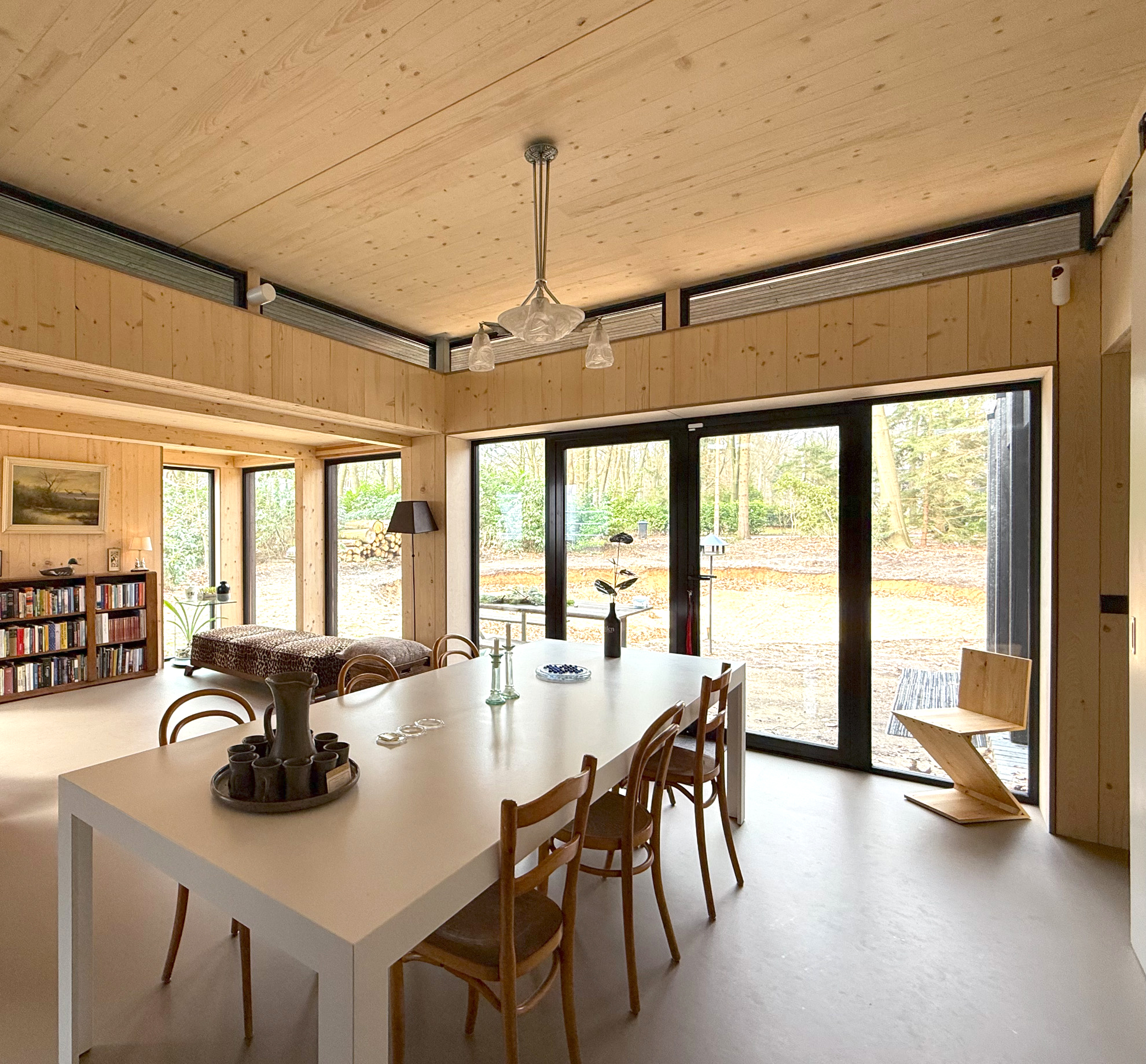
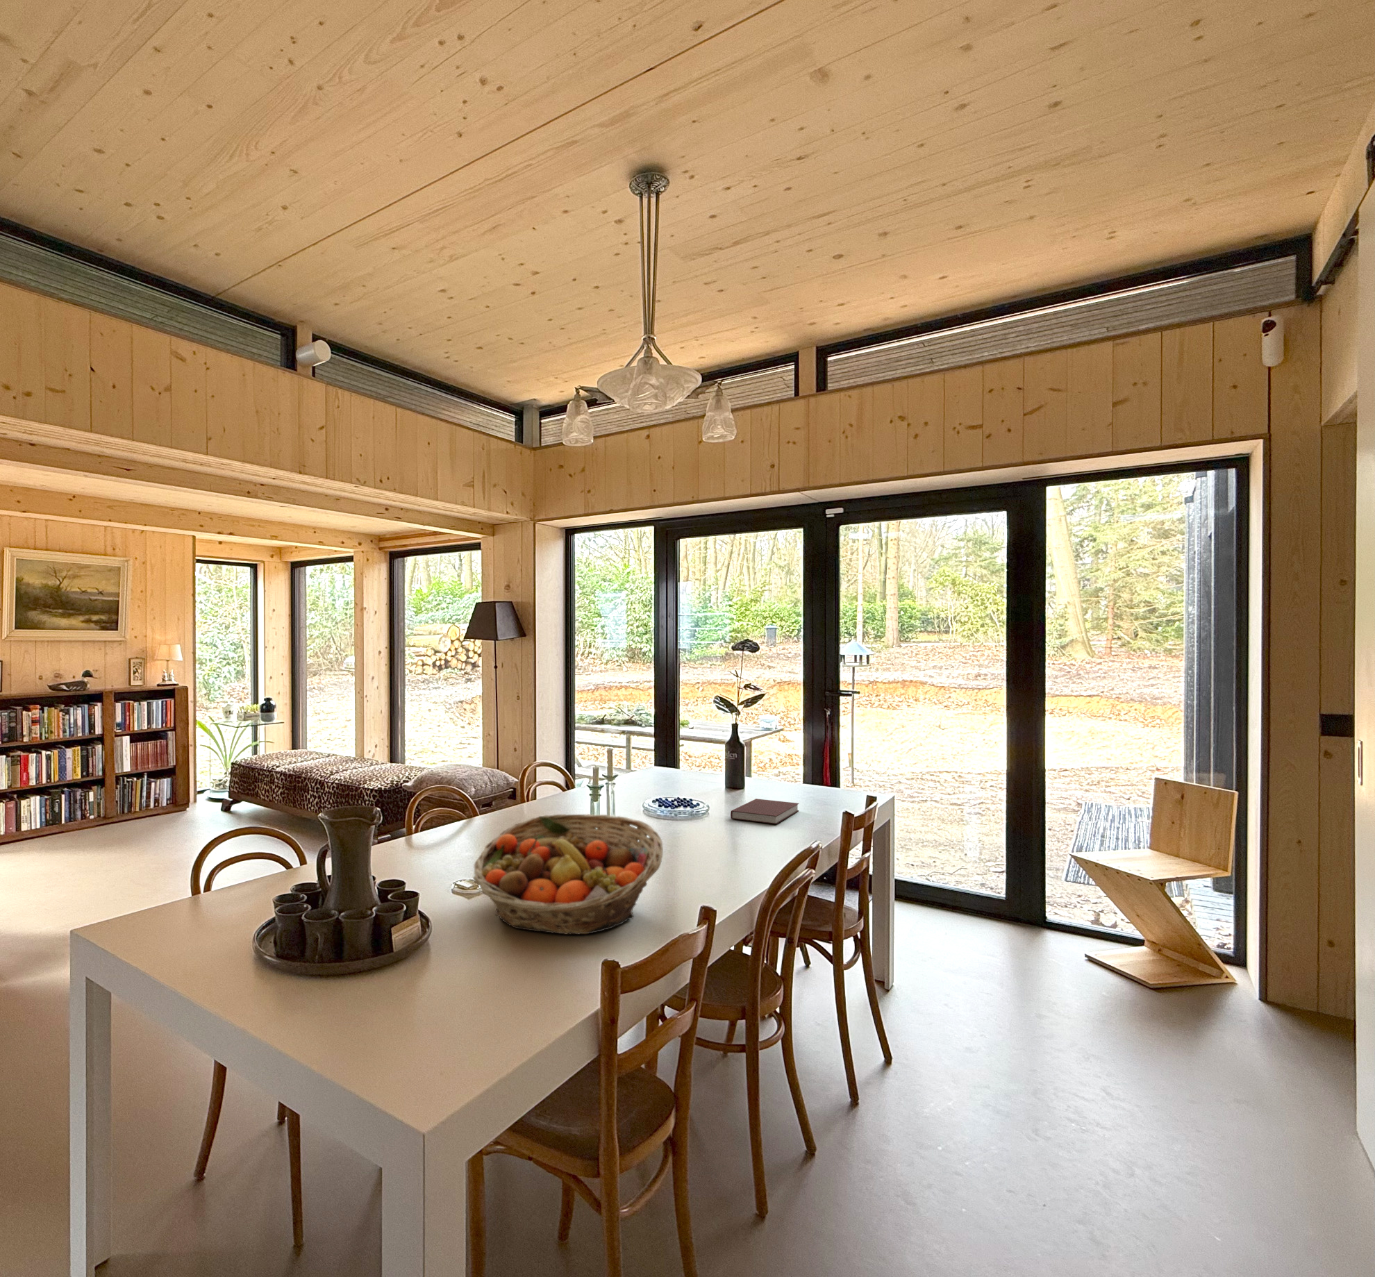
+ fruit basket (569, 870)
+ notebook (765, 810)
